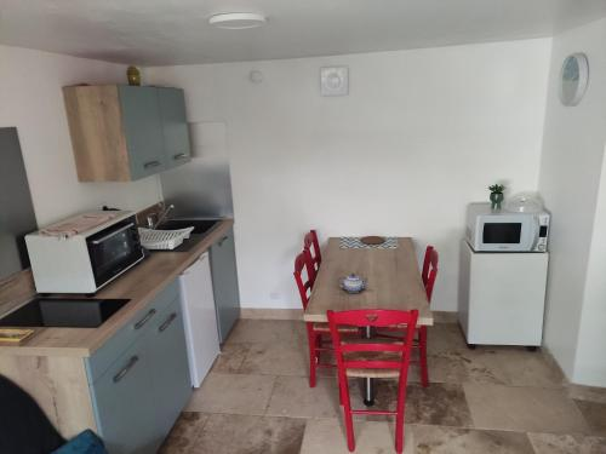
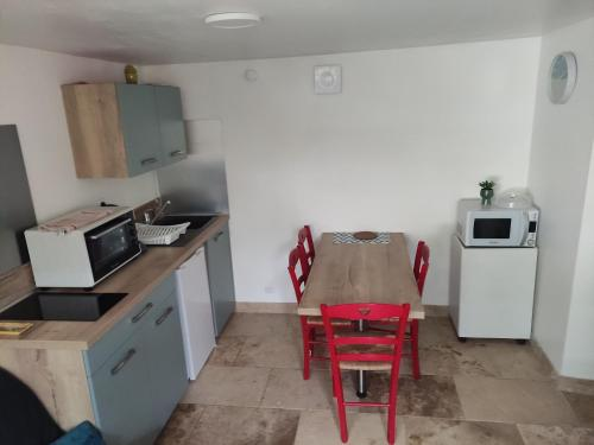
- teapot (353, 282)
